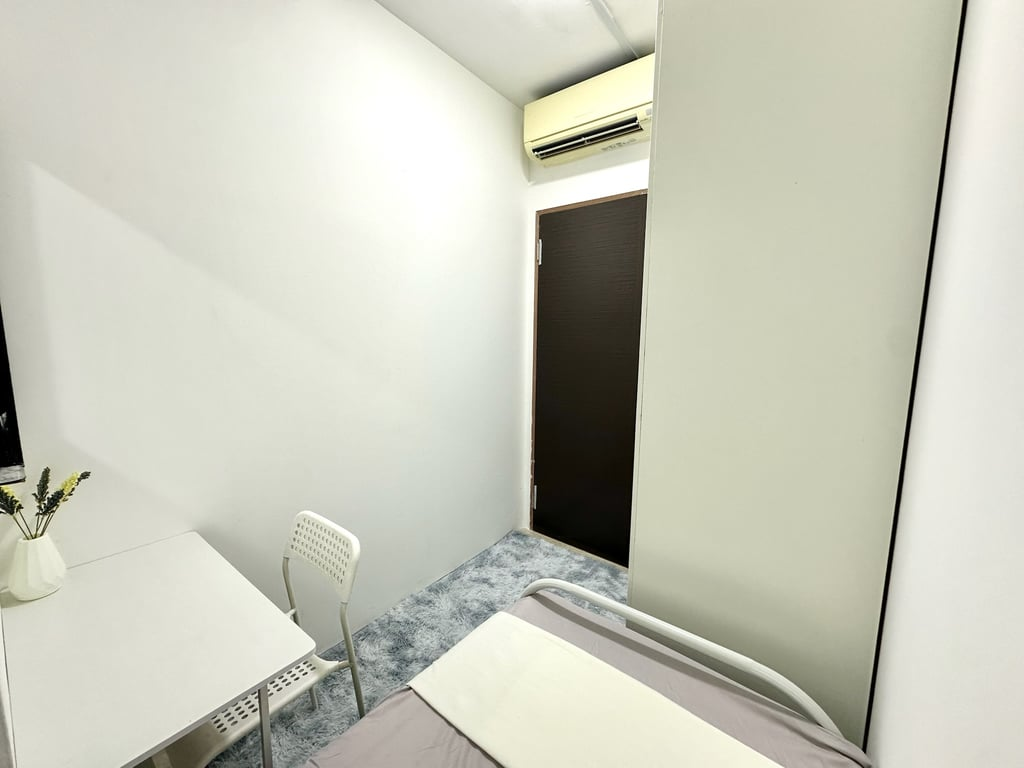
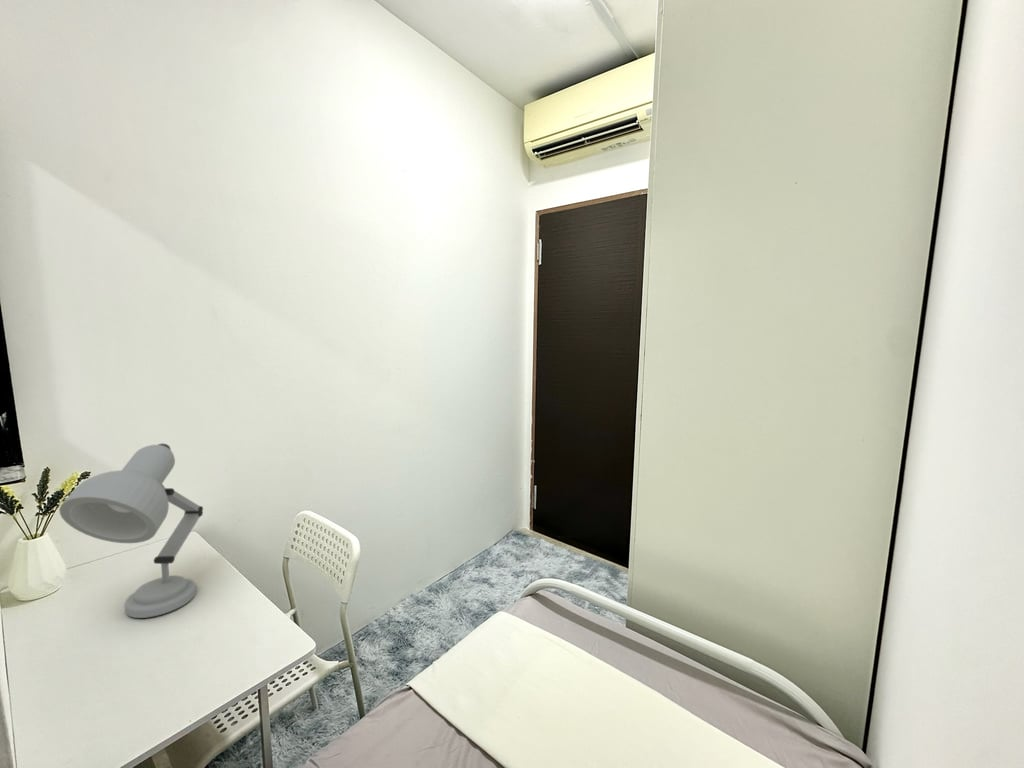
+ desk lamp (146, 530)
